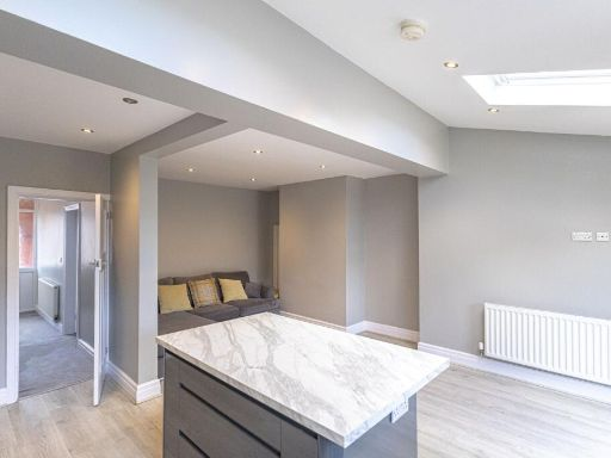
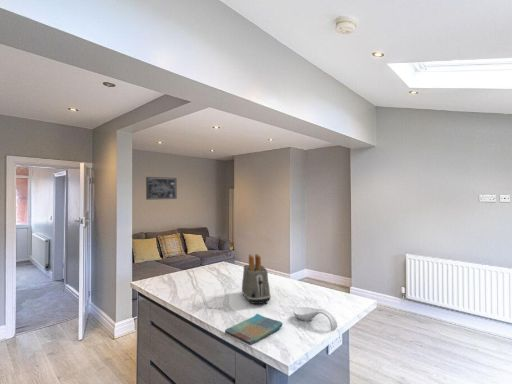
+ dish towel (254, 327)
+ spoon rest (314, 314)
+ wall art (161, 188)
+ toaster (255, 276)
